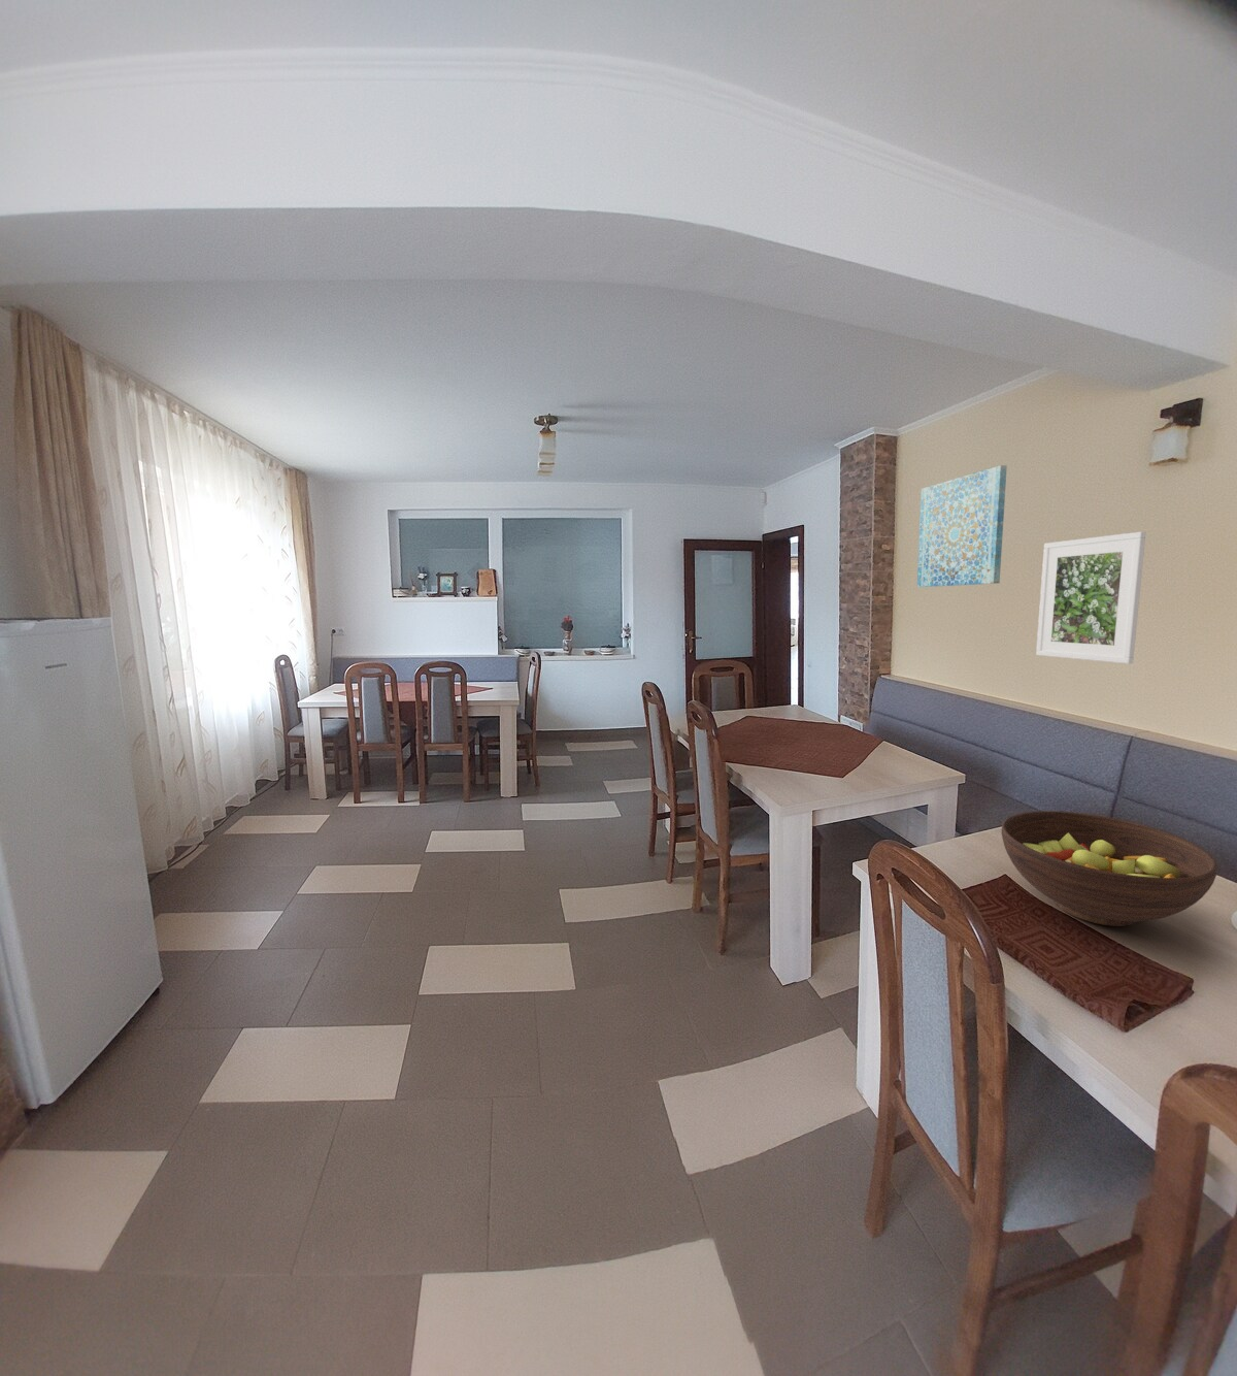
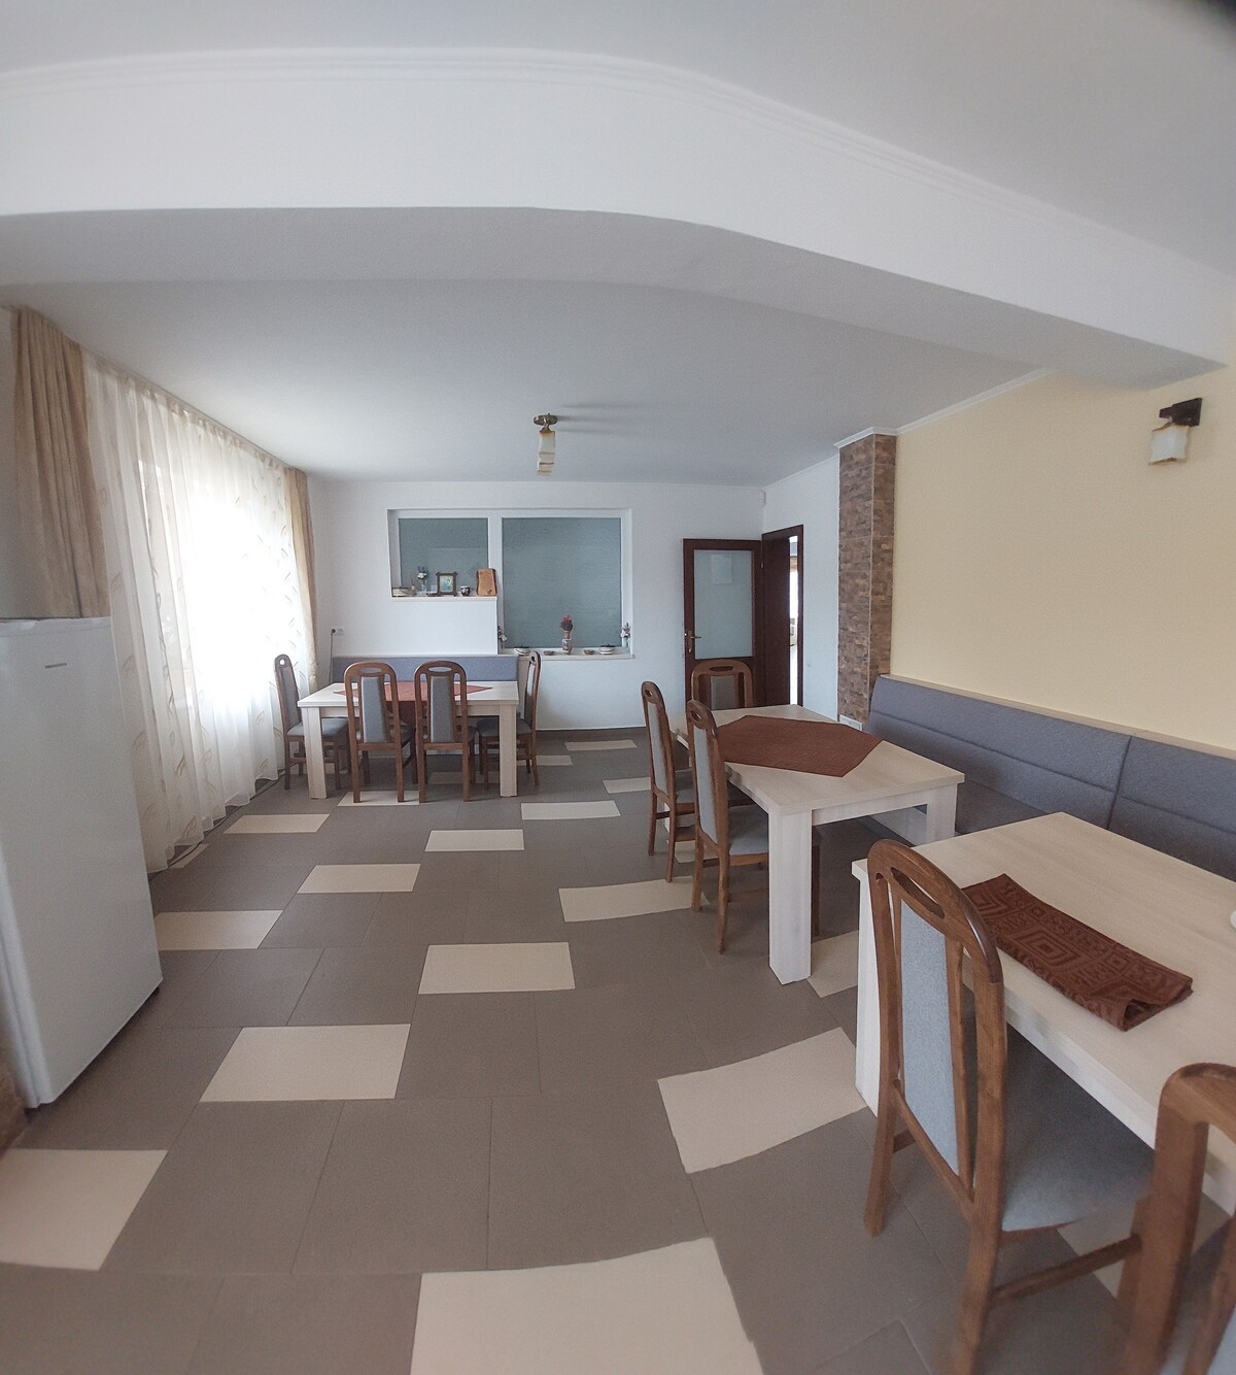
- fruit bowl (1097, 876)
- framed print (1085, 600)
- wall art (956, 533)
